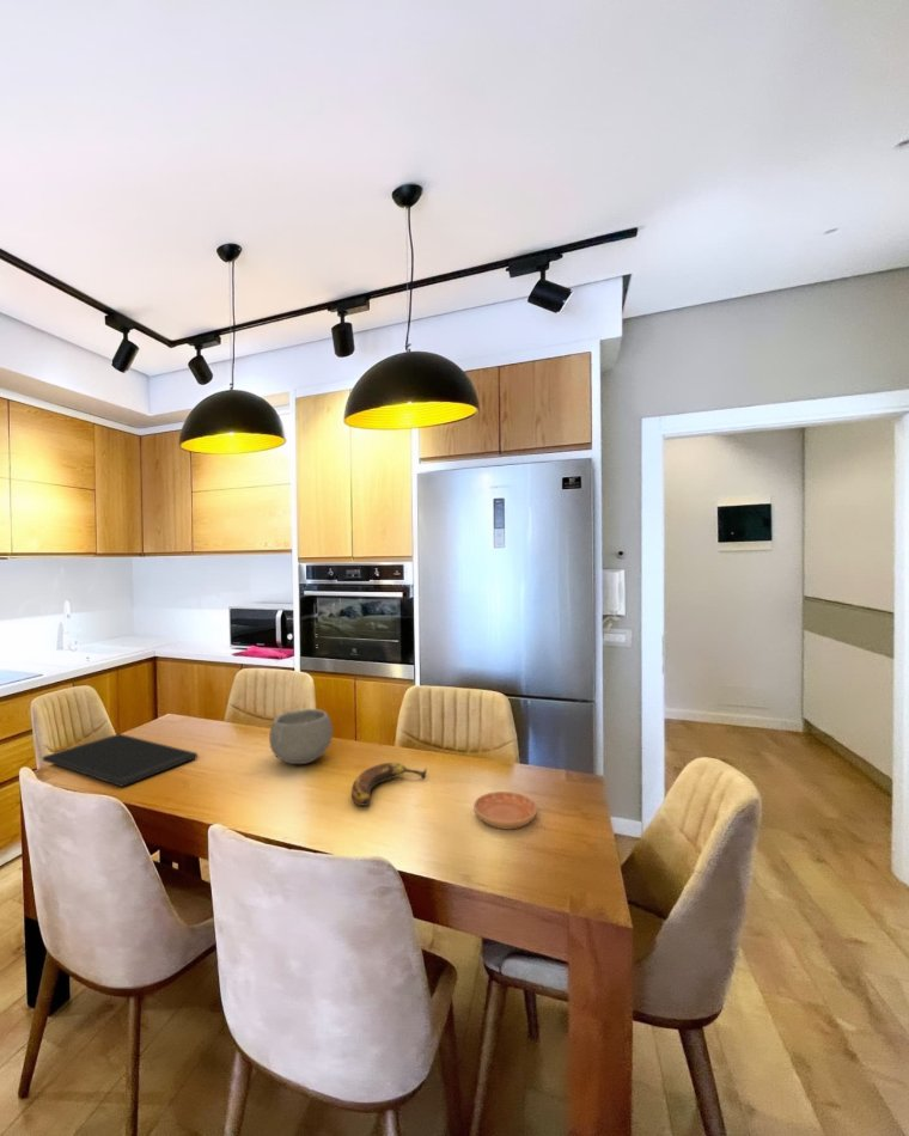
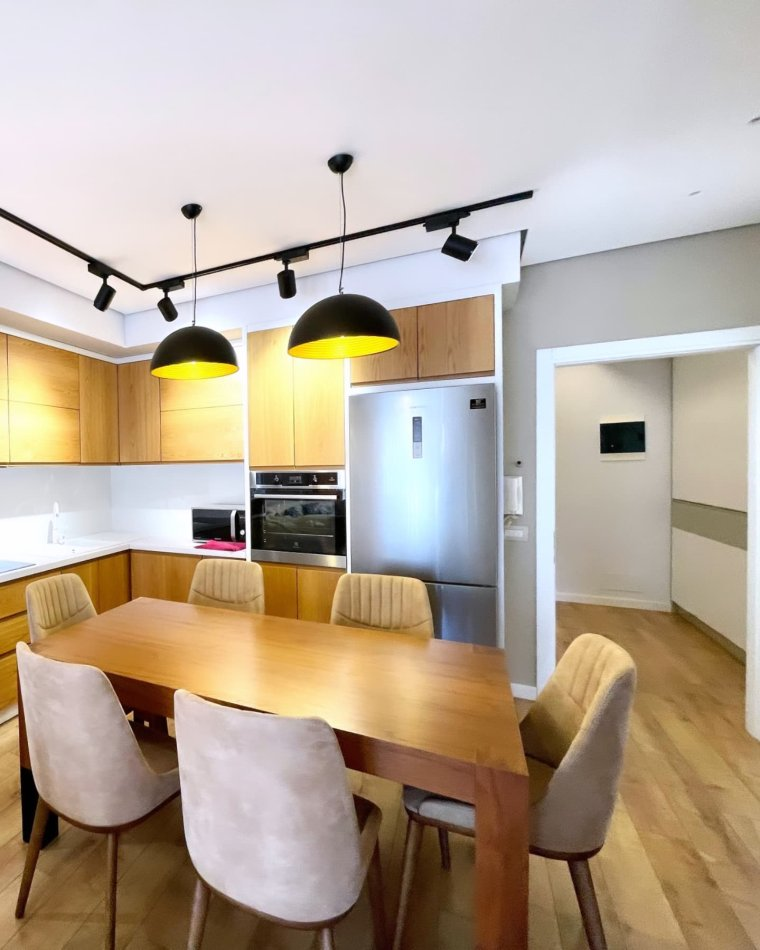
- saucer (505, 811)
- banana (383, 781)
- bowl (301, 738)
- cutting board (120, 757)
